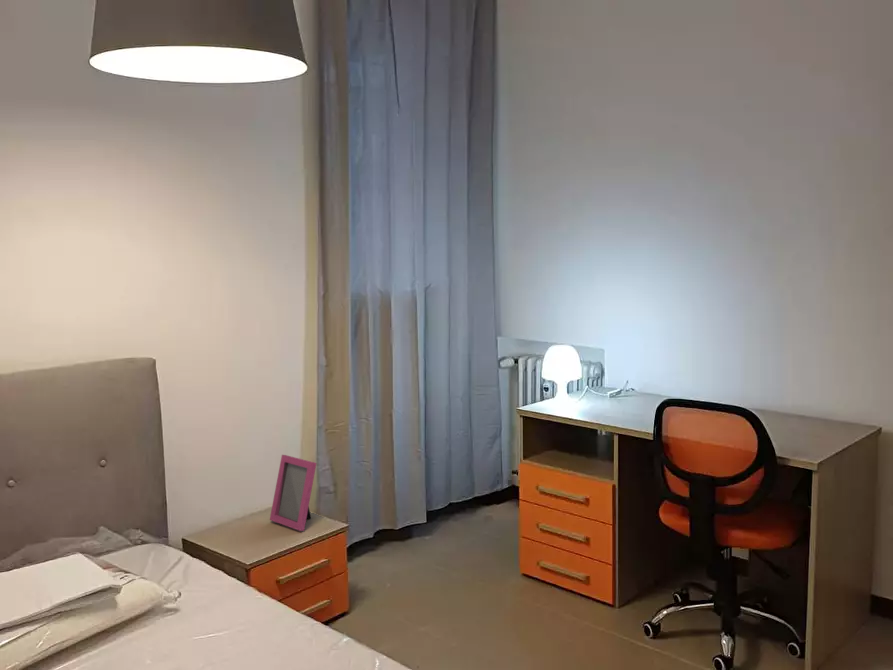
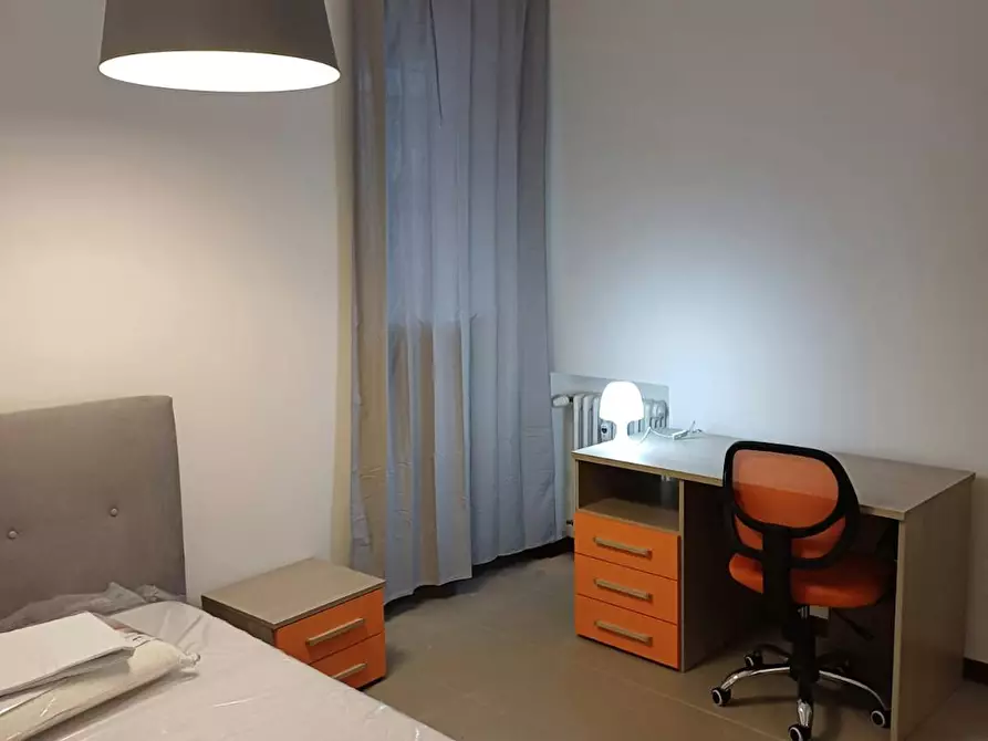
- picture frame (297, 490)
